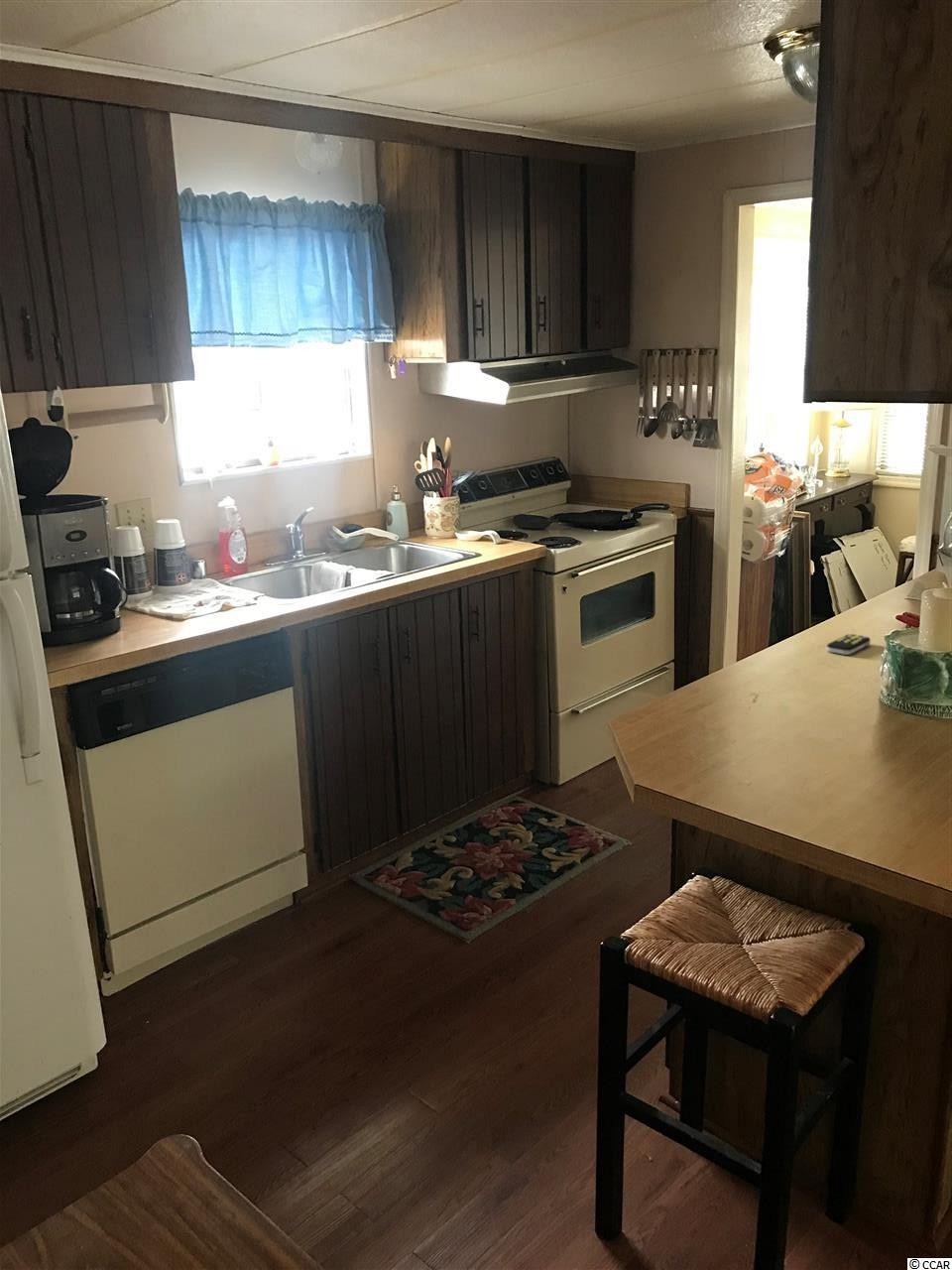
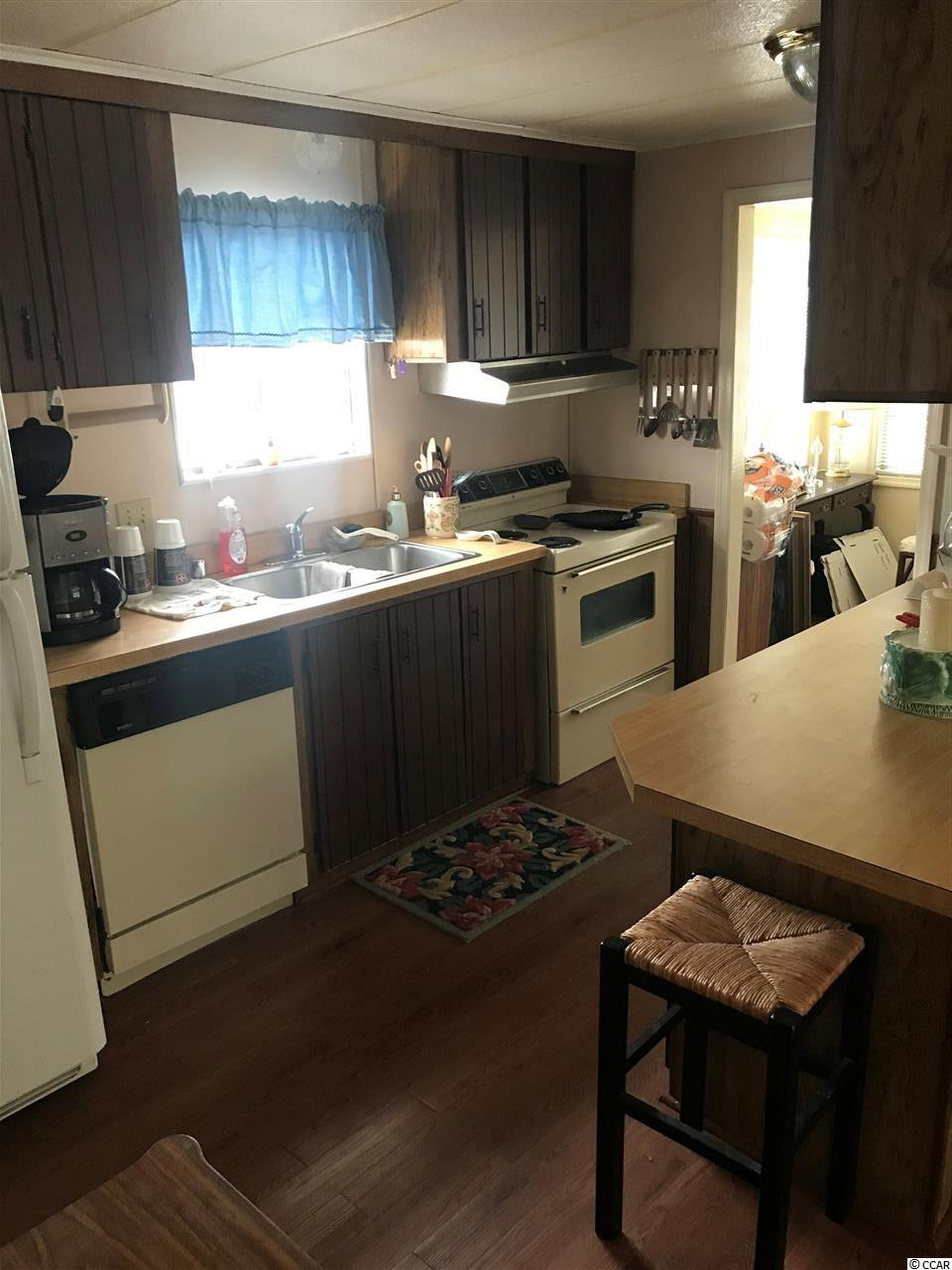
- remote control (848, 644)
